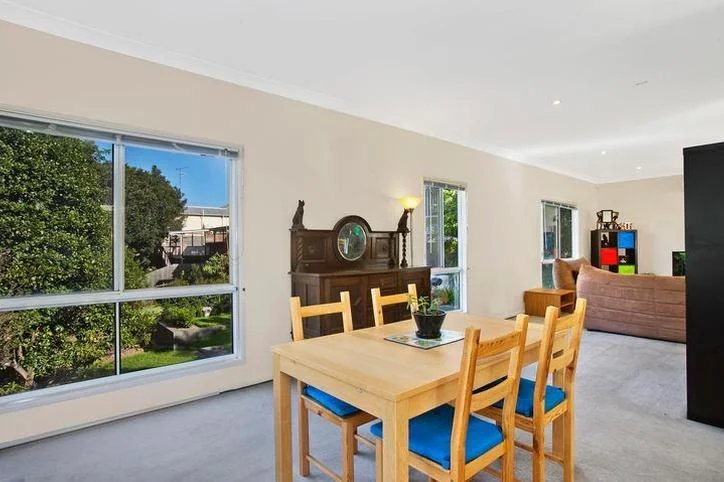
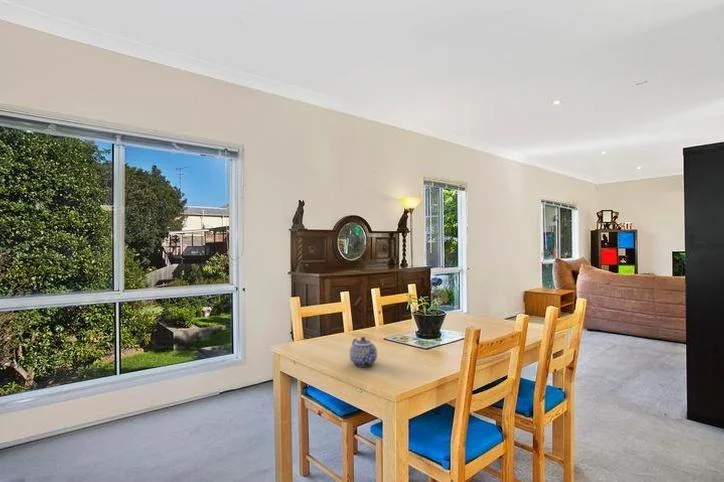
+ teapot (363, 350)
